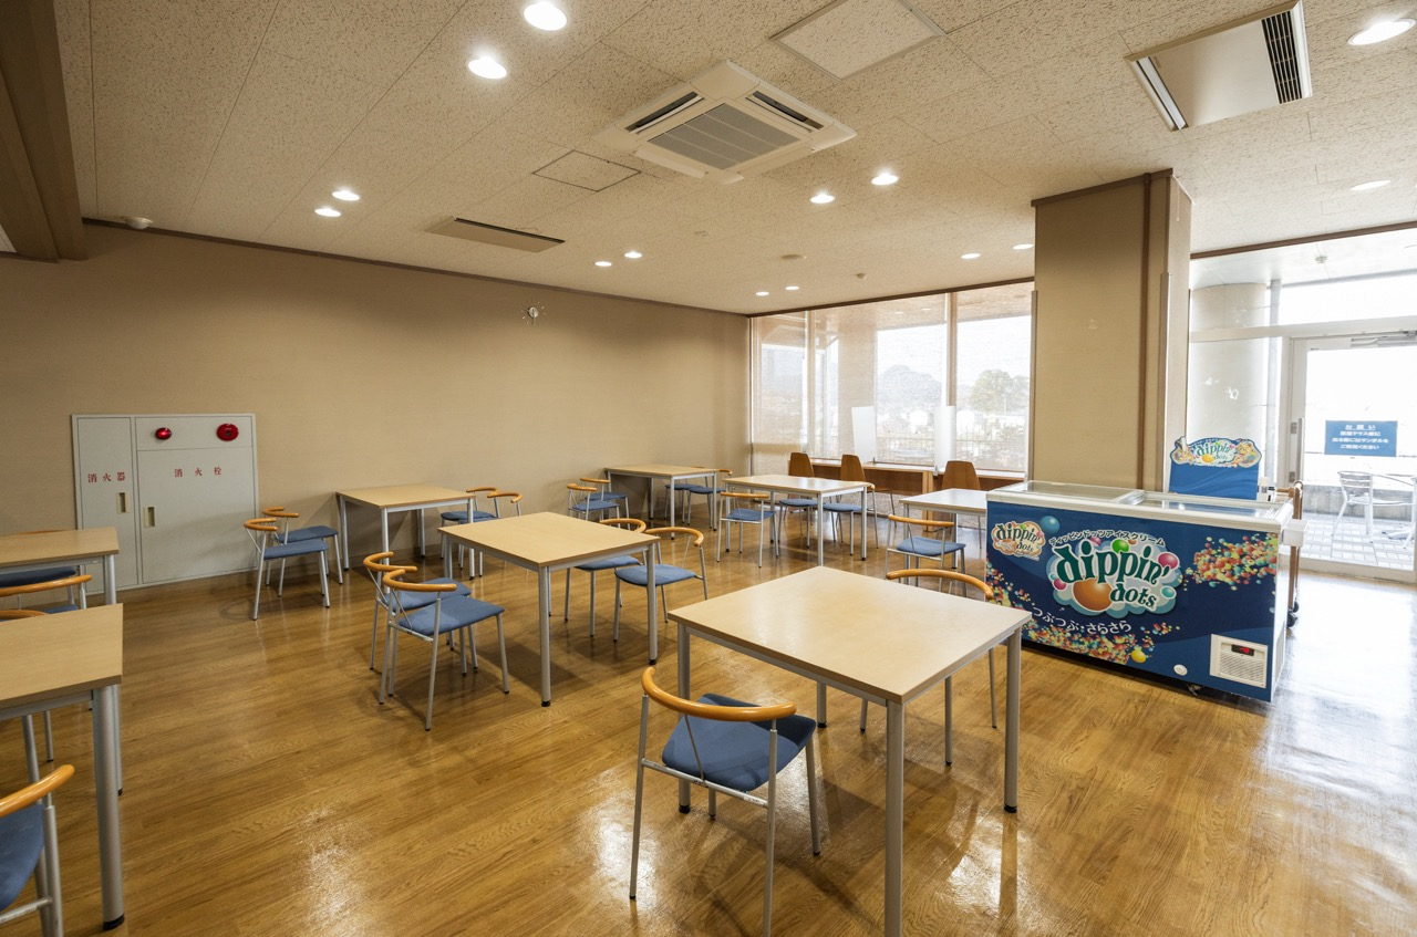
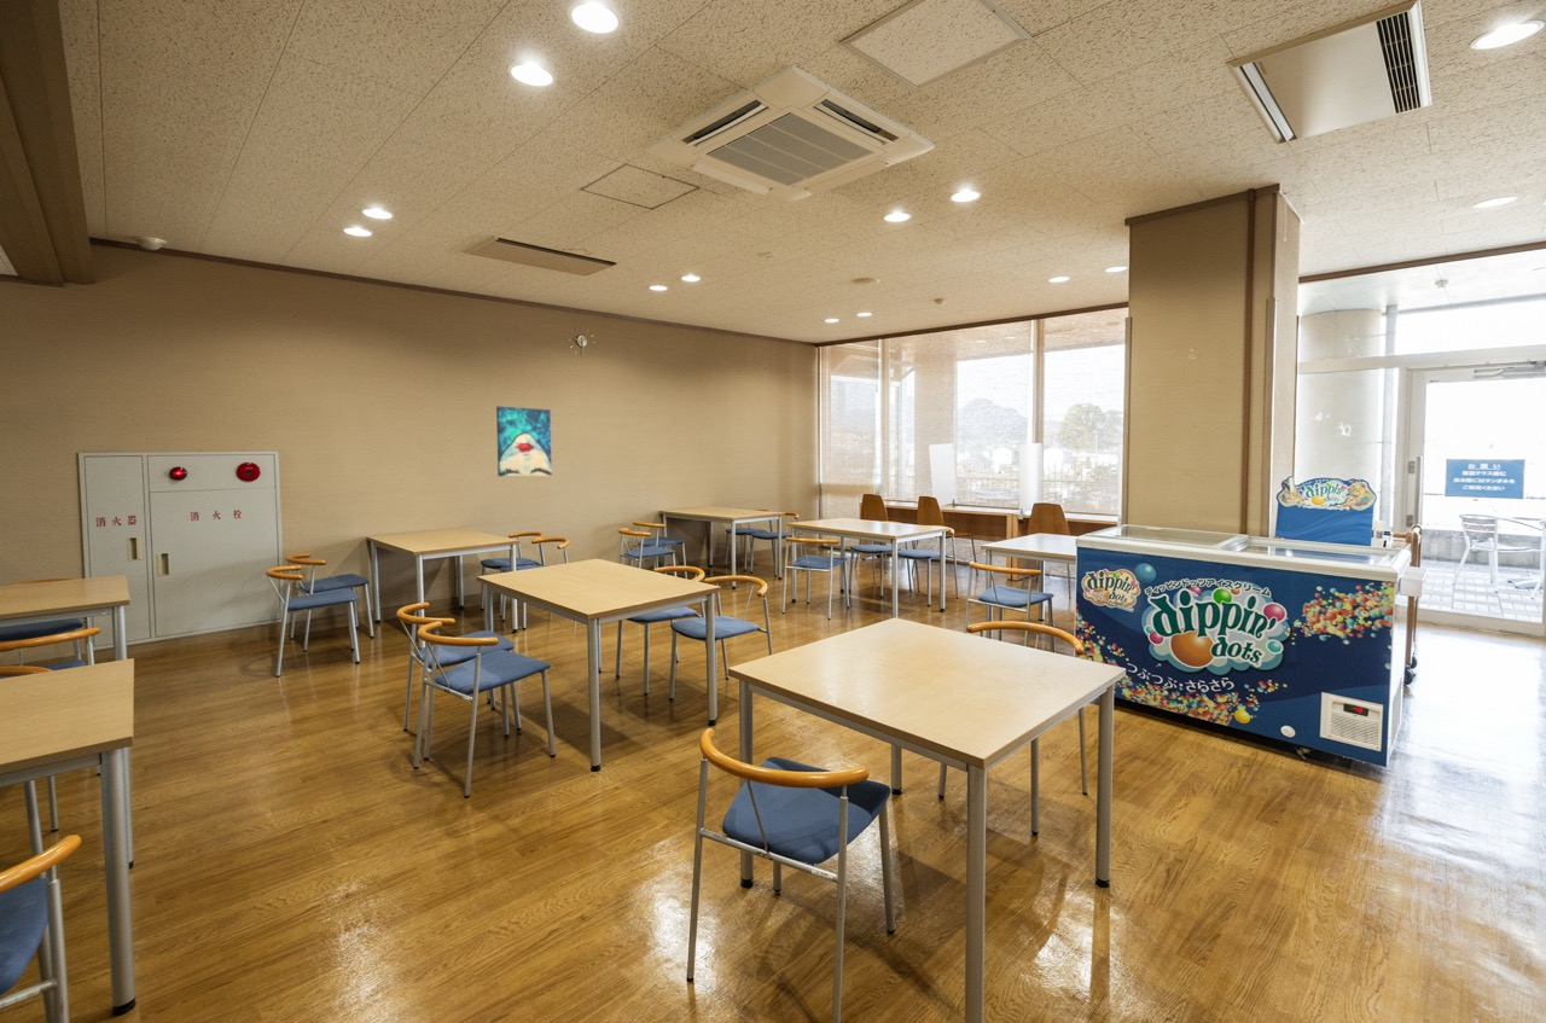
+ wall art (524, 442)
